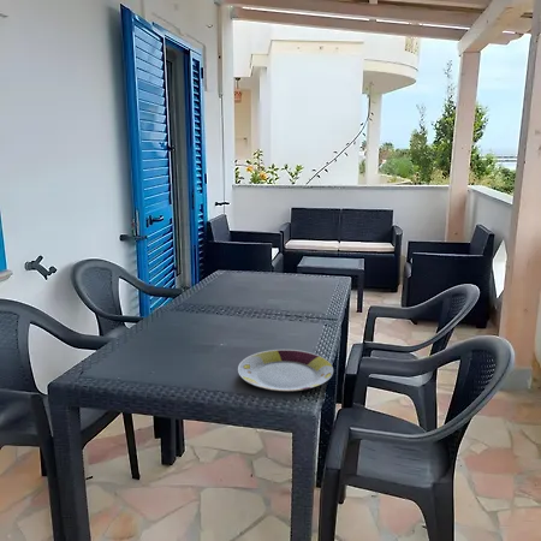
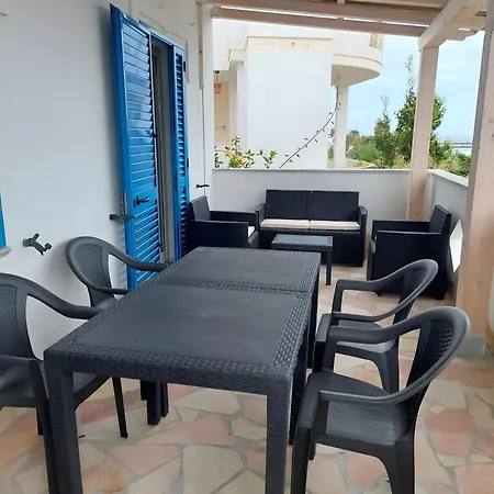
- plate (285, 370)
